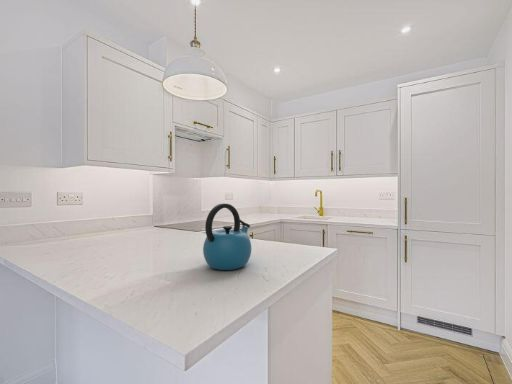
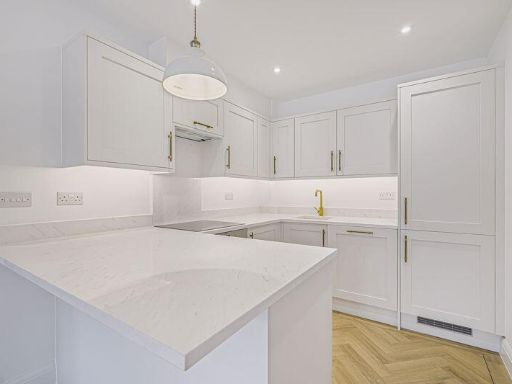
- kettle (229, 234)
